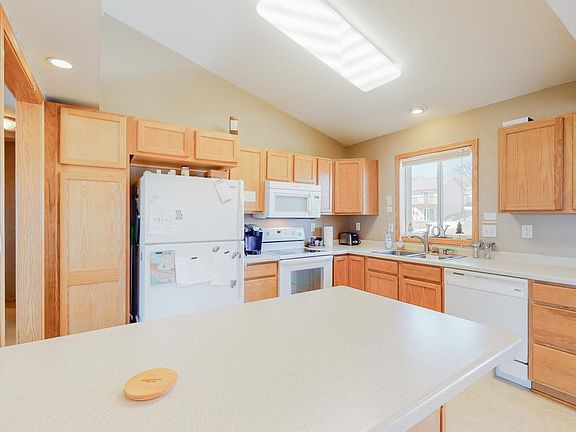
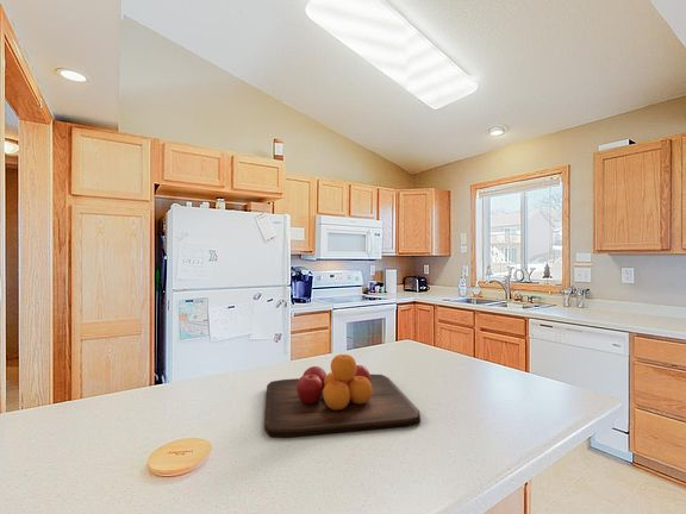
+ chopping board (336, 377)
